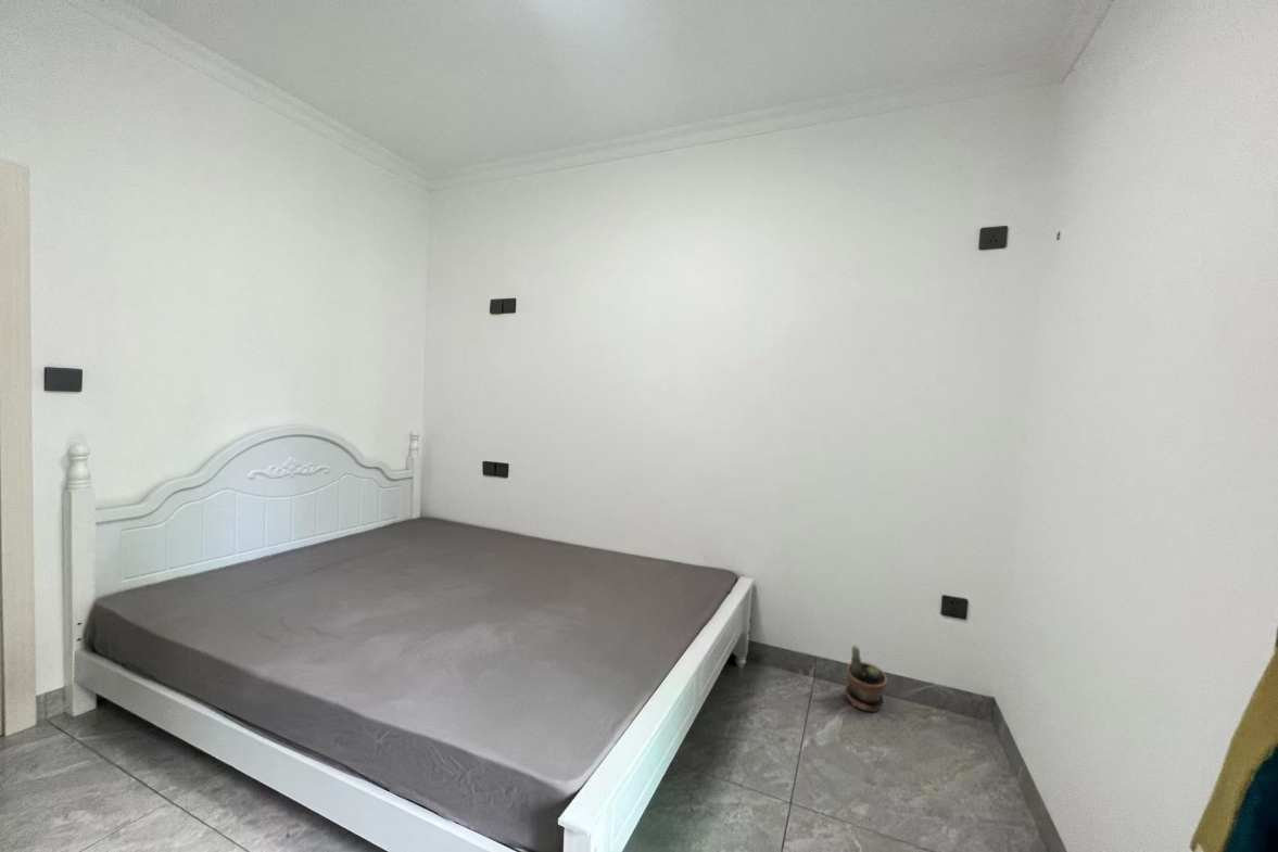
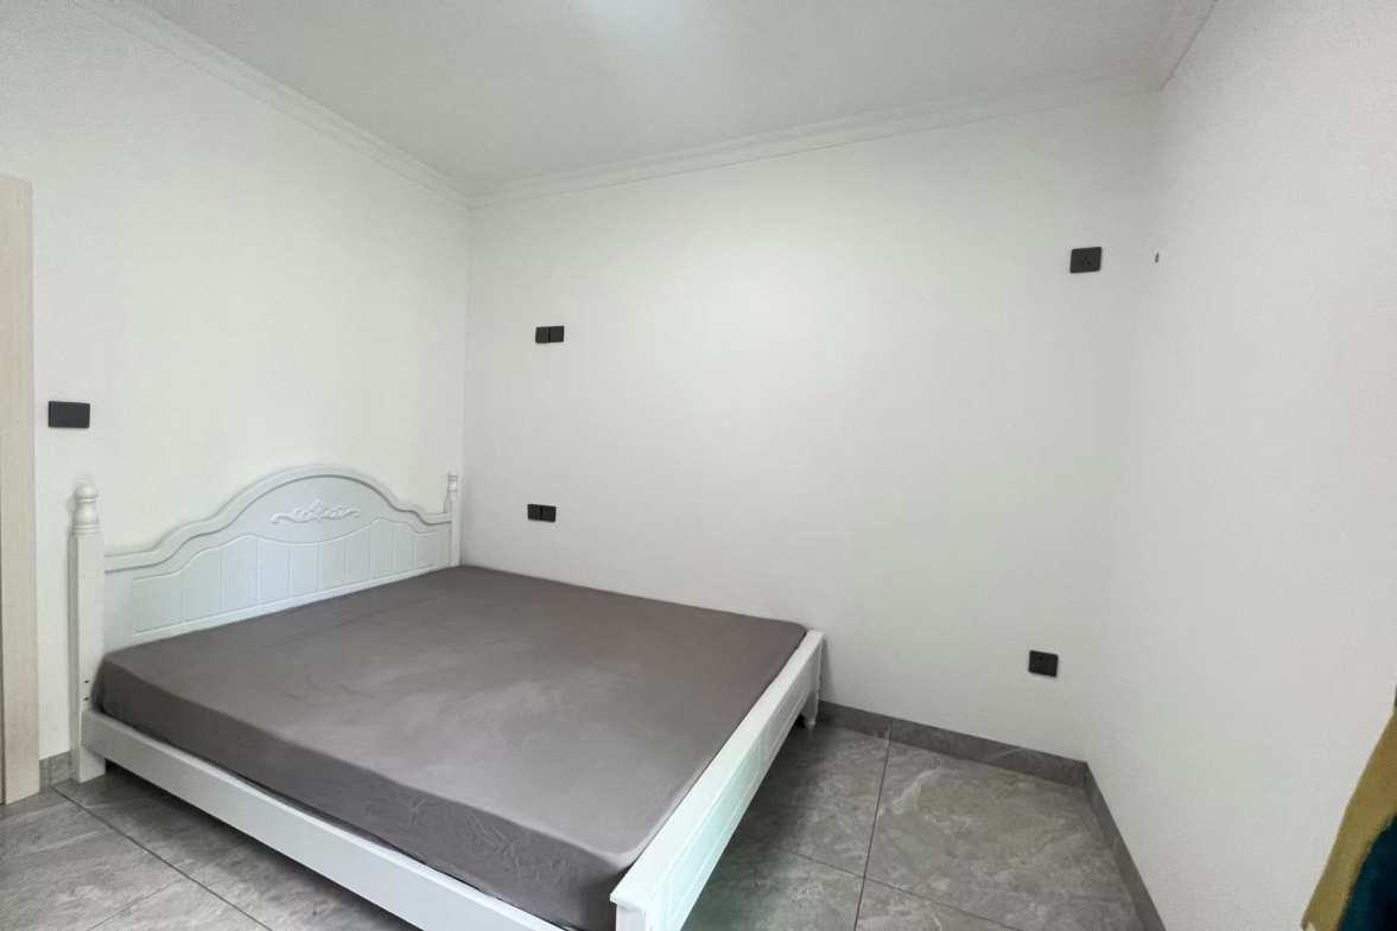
- potted plant (865, 674)
